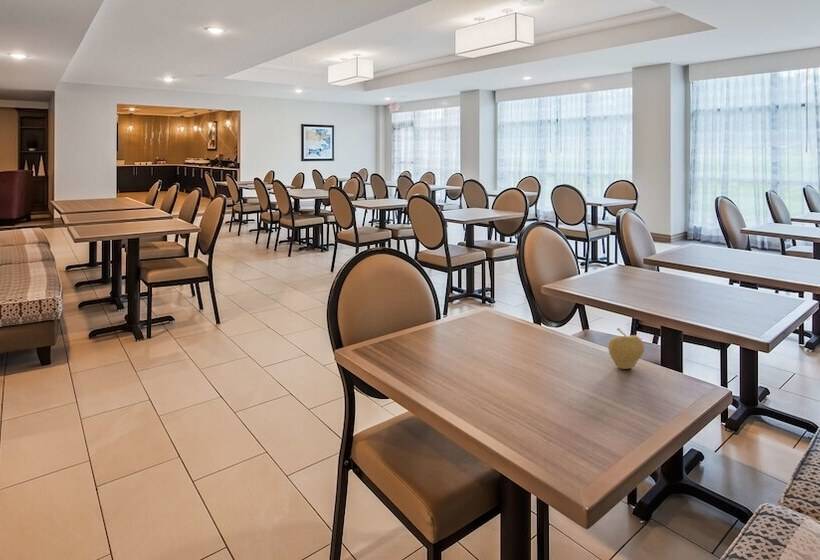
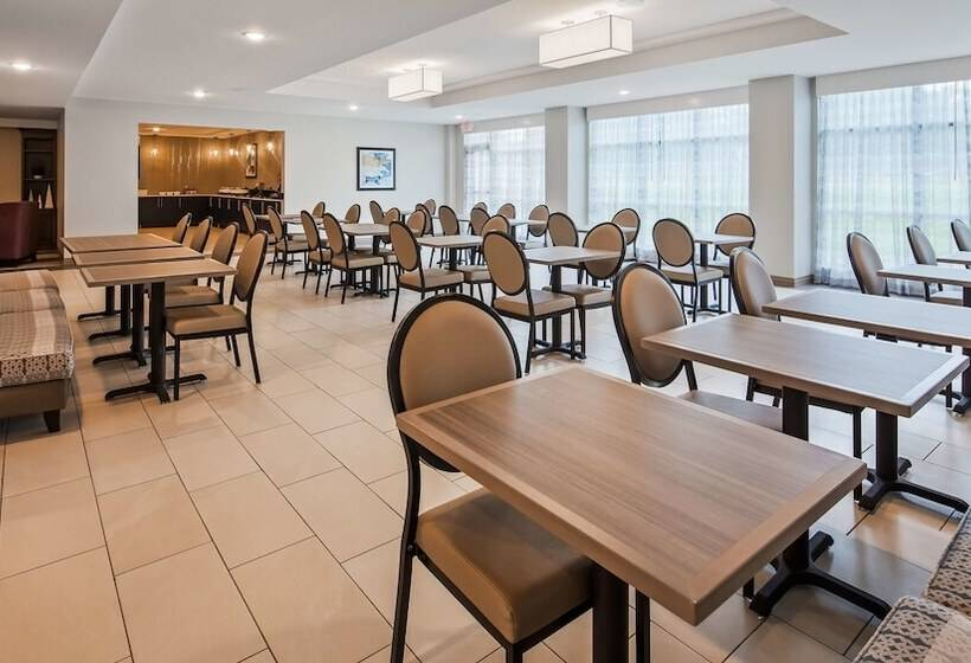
- fruit (626, 348)
